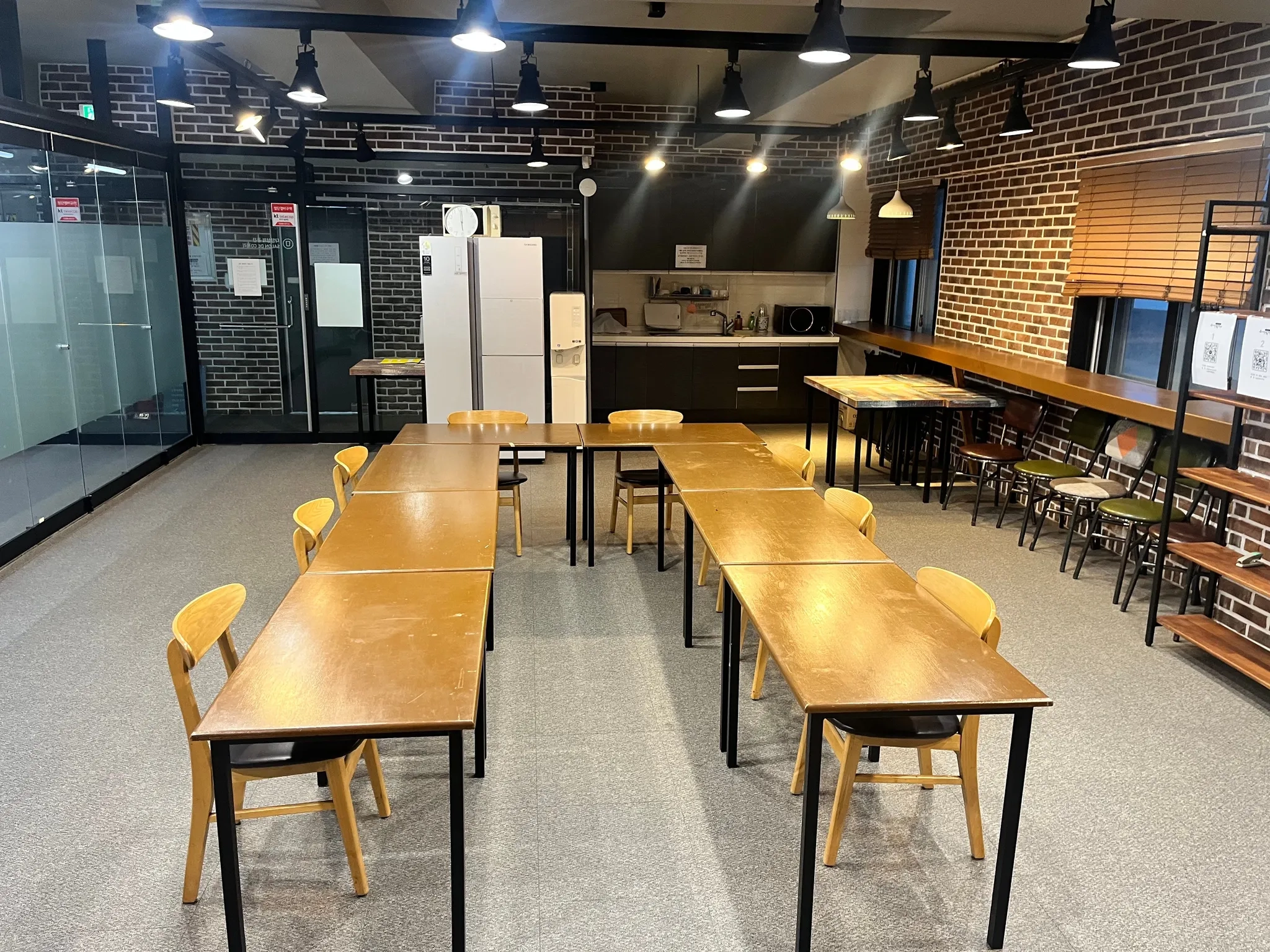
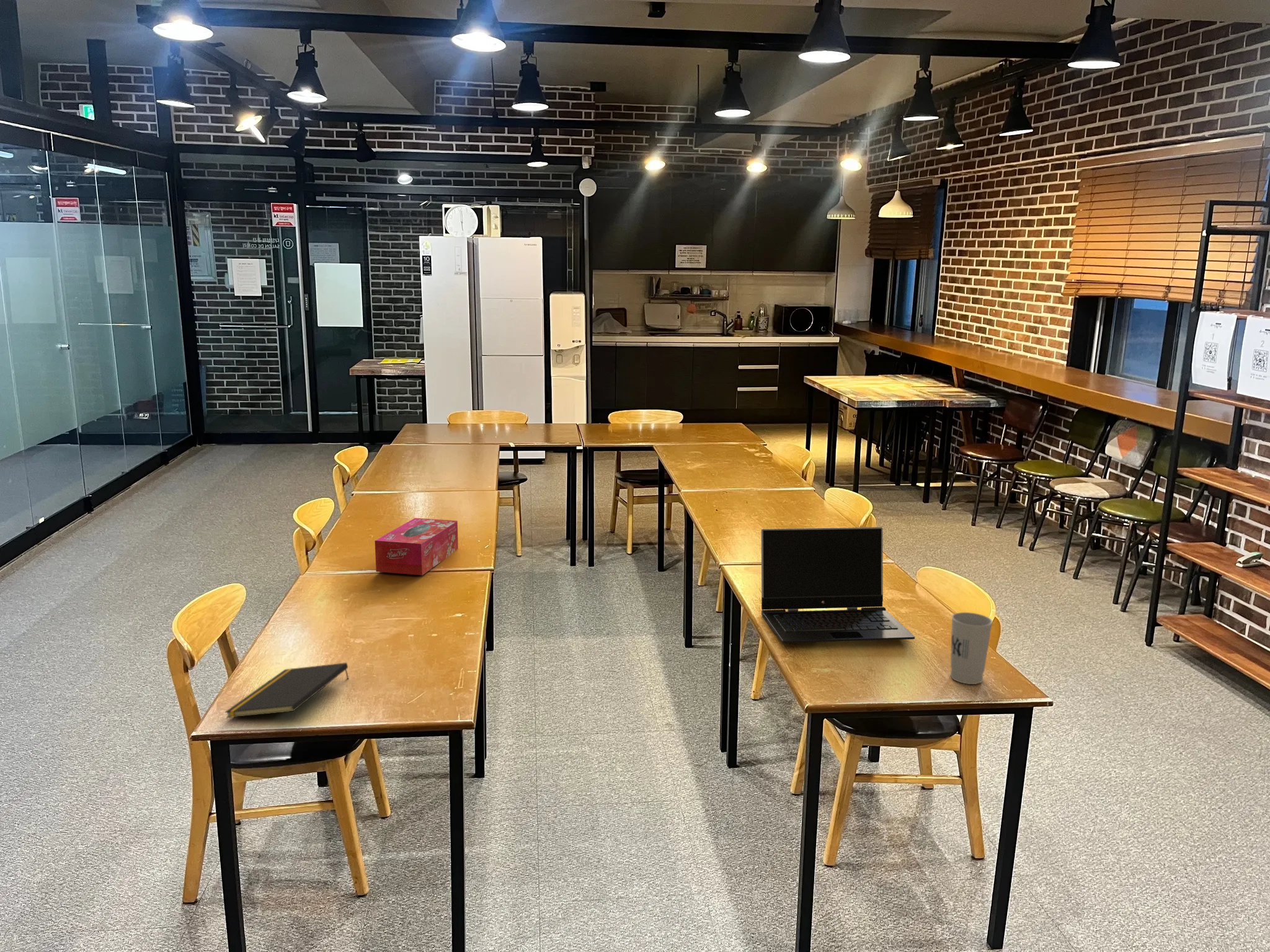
+ tissue box (418, 545)
+ notepad (289, 689)
+ cup (969, 648)
+ laptop computer (835, 584)
